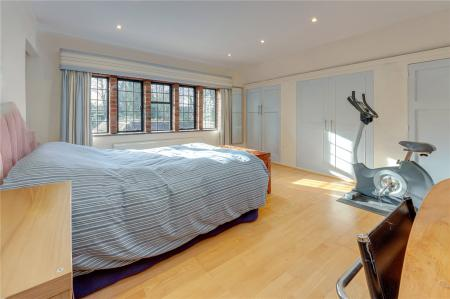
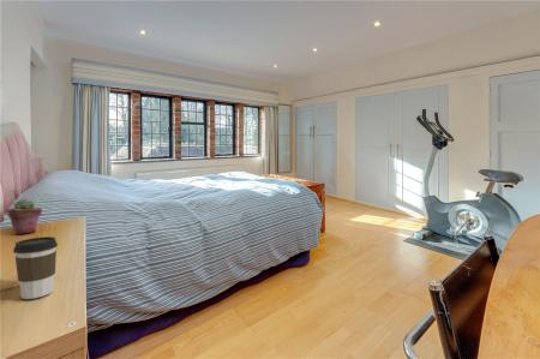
+ coffee cup (36, 267)
+ potted succulent (25, 215)
